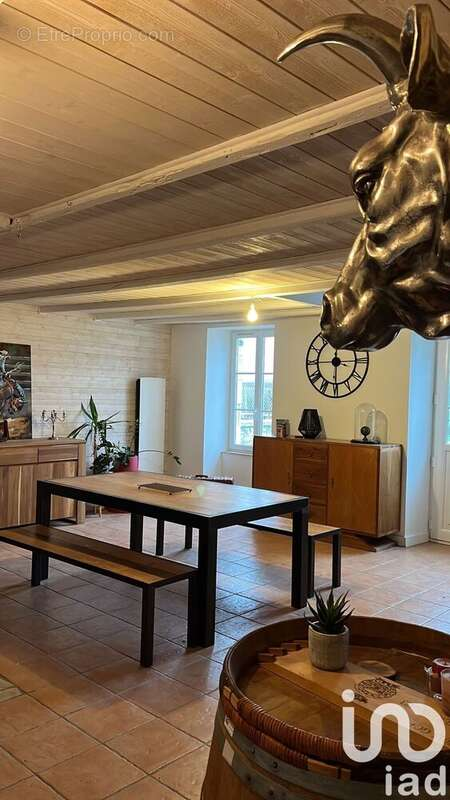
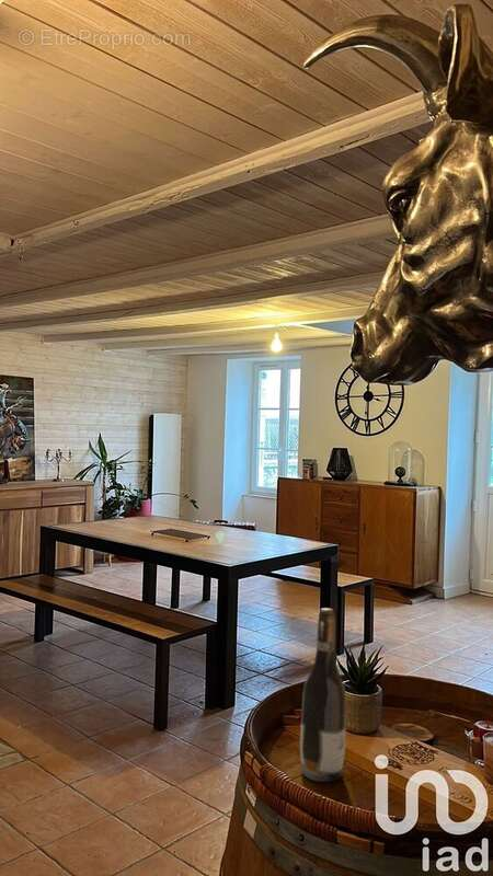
+ wine bottle (324, 691)
